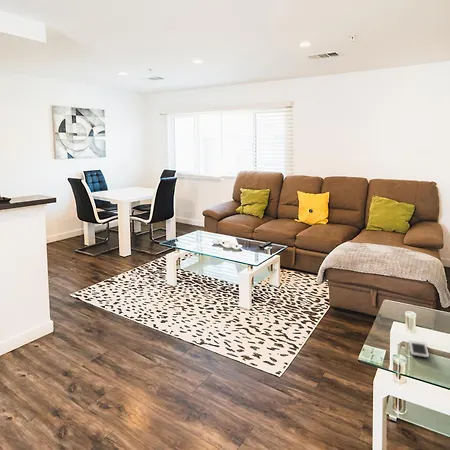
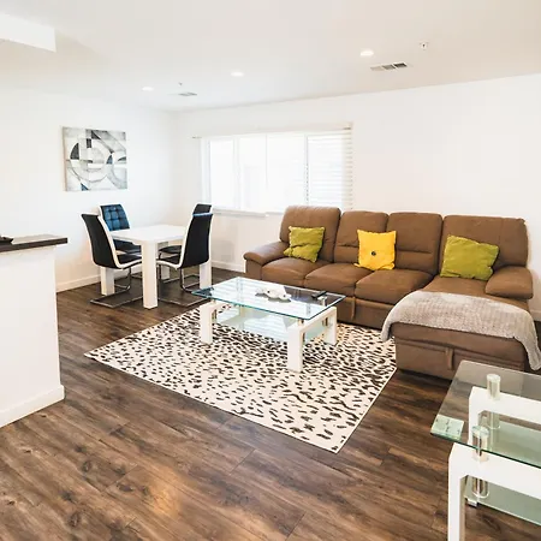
- cell phone (418, 349)
